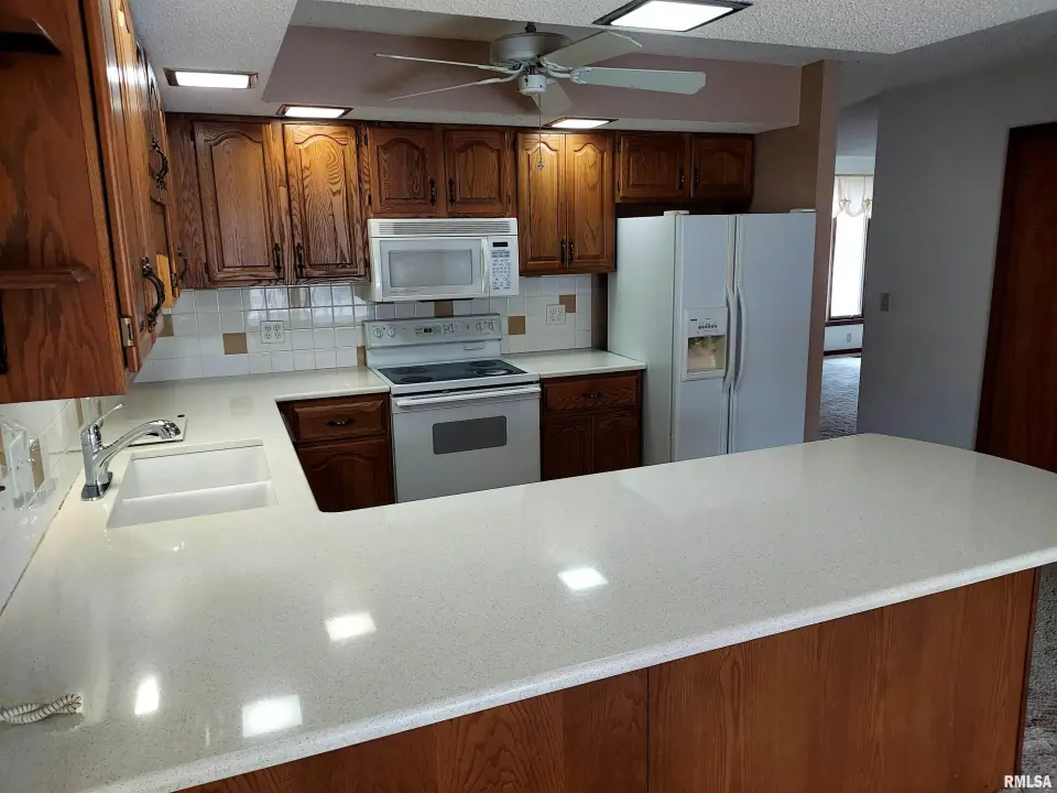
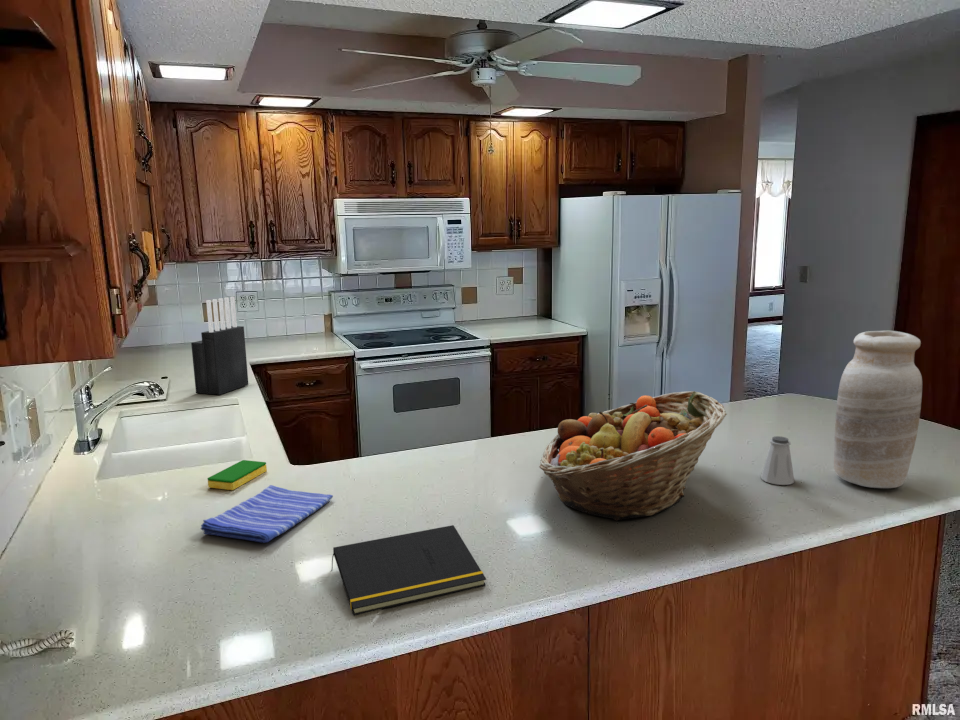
+ notepad (408, 565)
+ saltshaker (778, 459)
+ vase (877, 409)
+ dish towel (268, 510)
+ dish sponge (238, 474)
+ fruit basket (629, 446)
+ knife block (216, 344)
